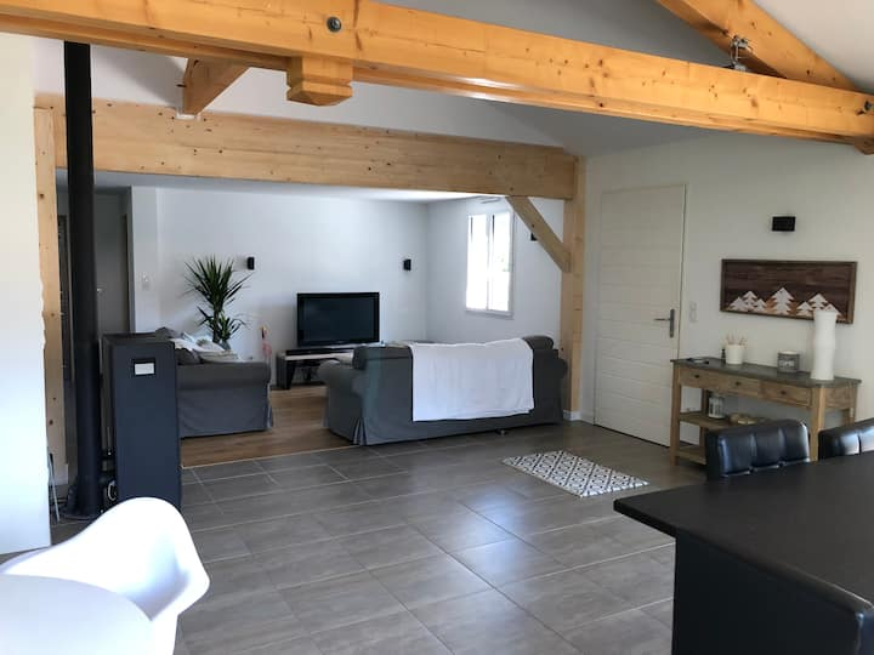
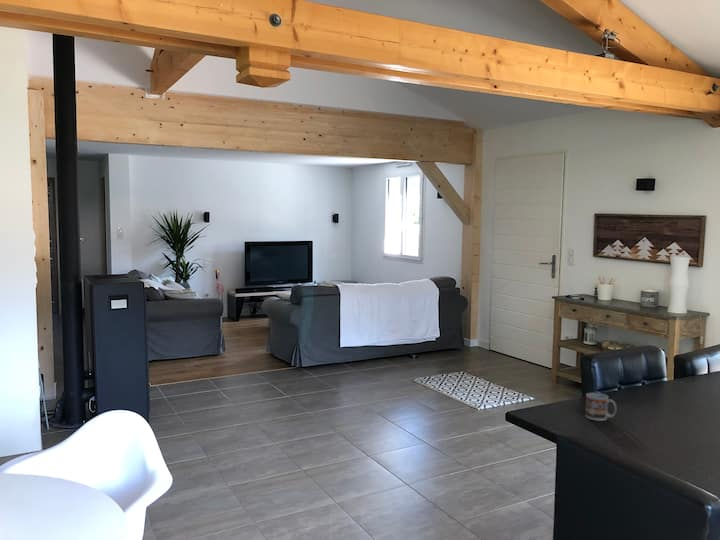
+ cup (601, 407)
